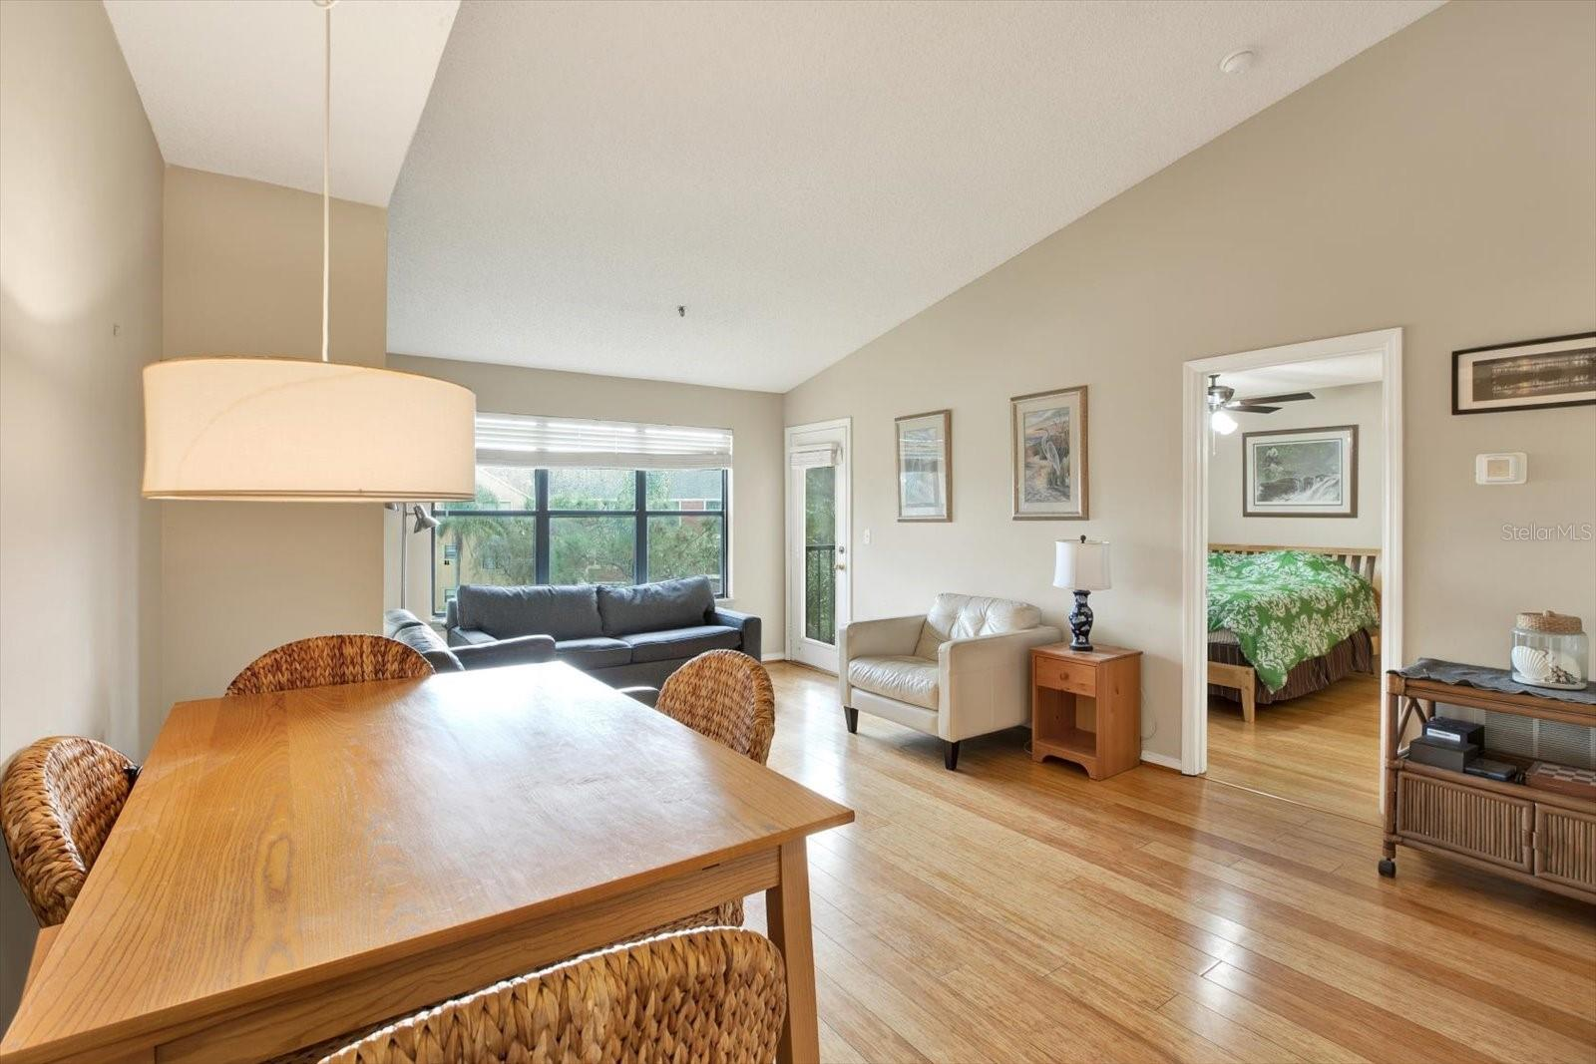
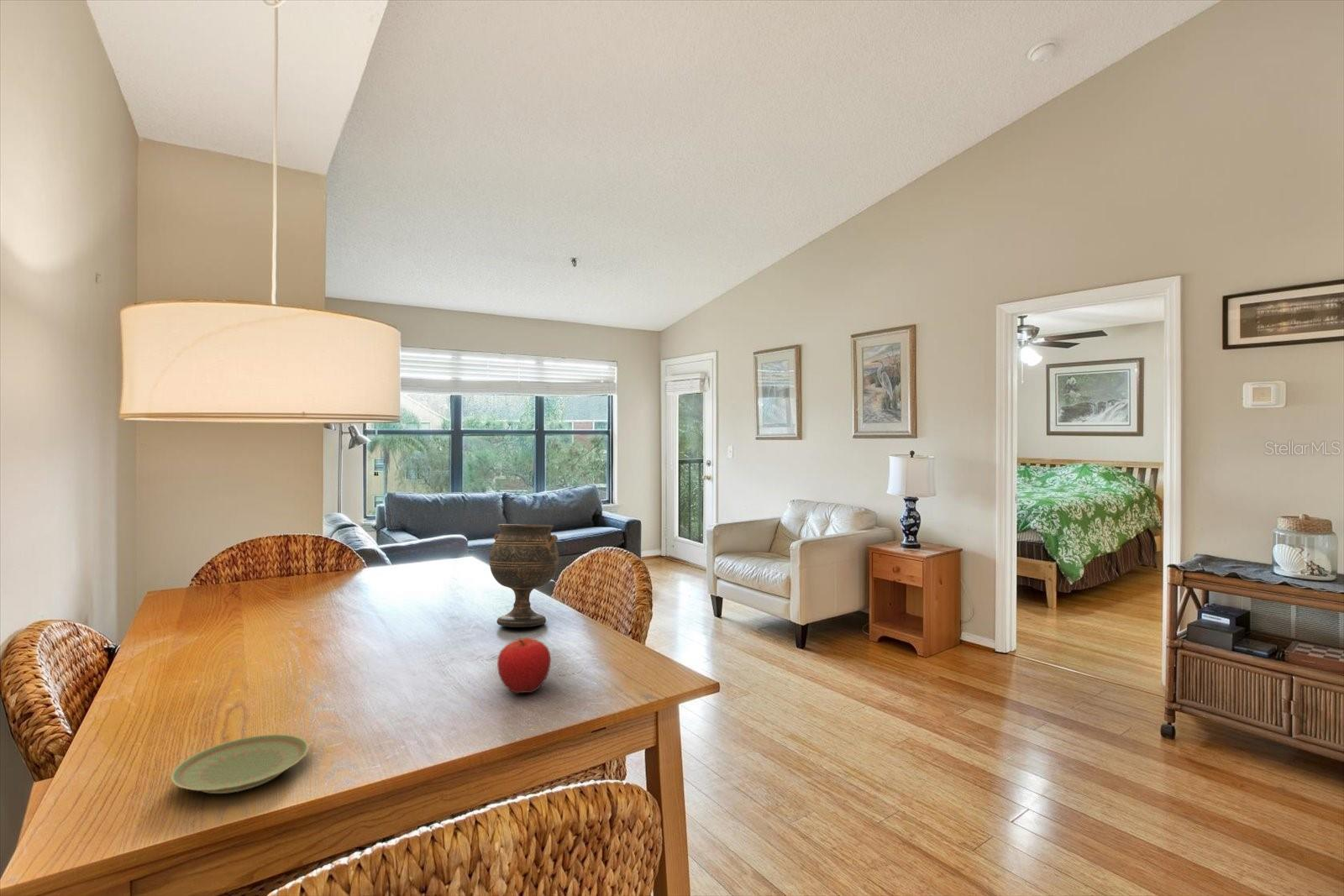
+ plate (243, 767)
+ goblet (524, 573)
+ fruit (524, 663)
